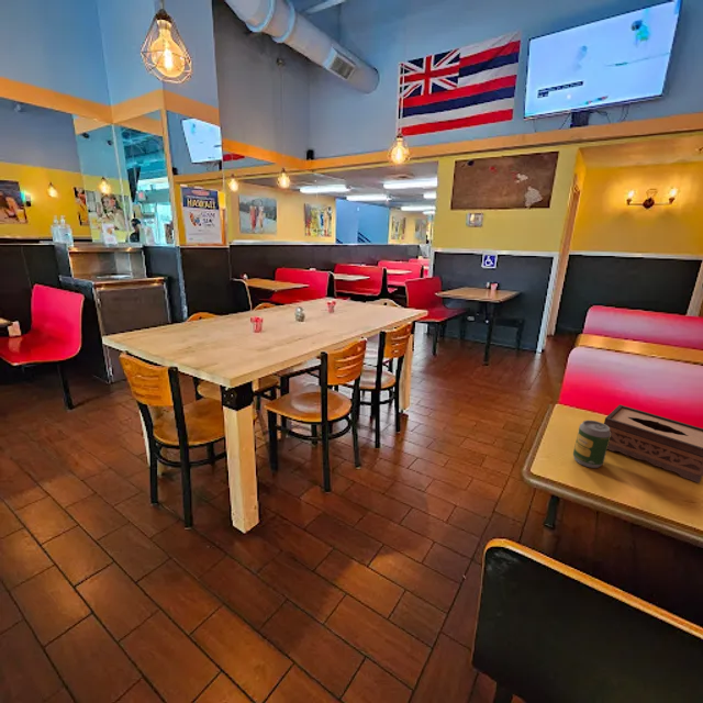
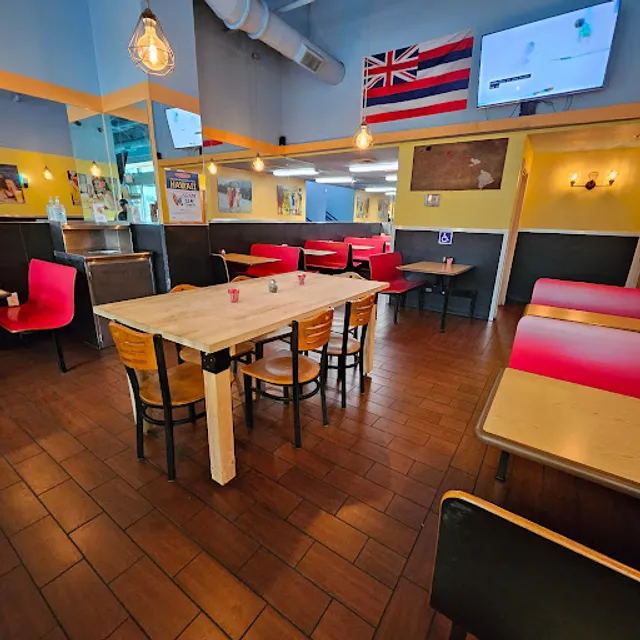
- tissue box (655, 439)
- soda can (591, 443)
